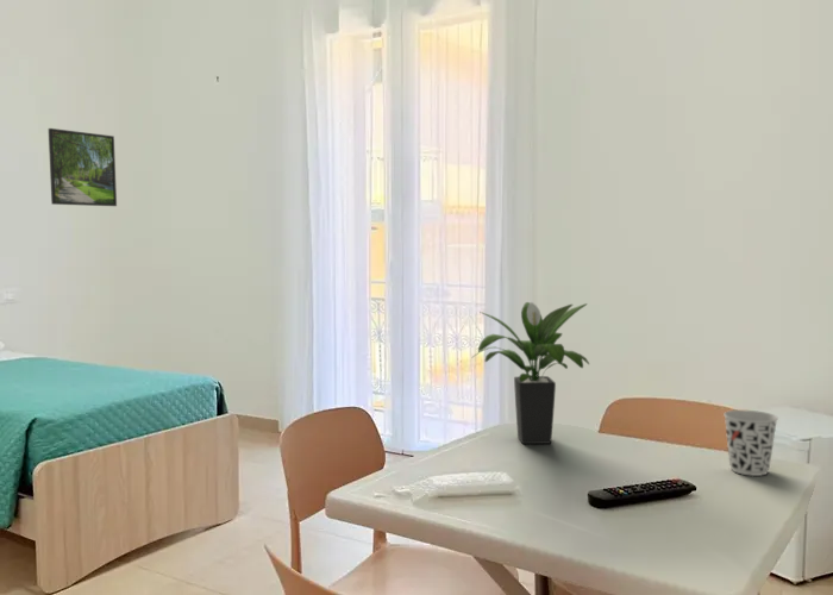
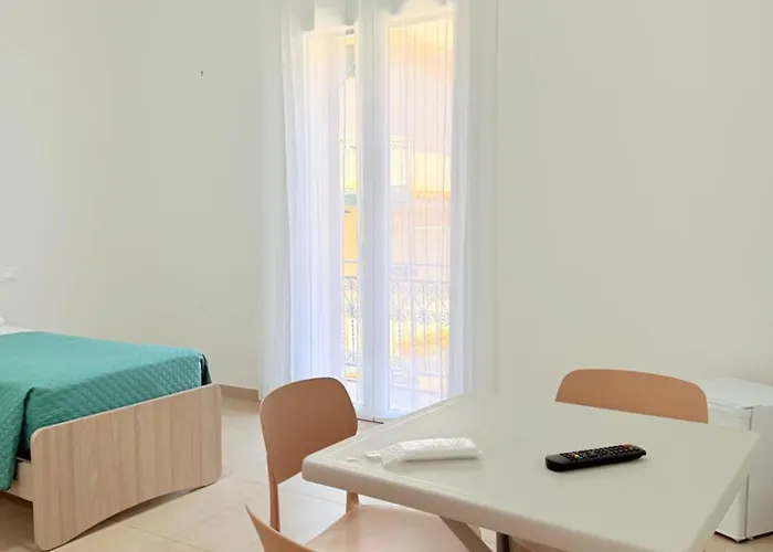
- cup (750, 443)
- potted plant (532, 370)
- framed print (83, 169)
